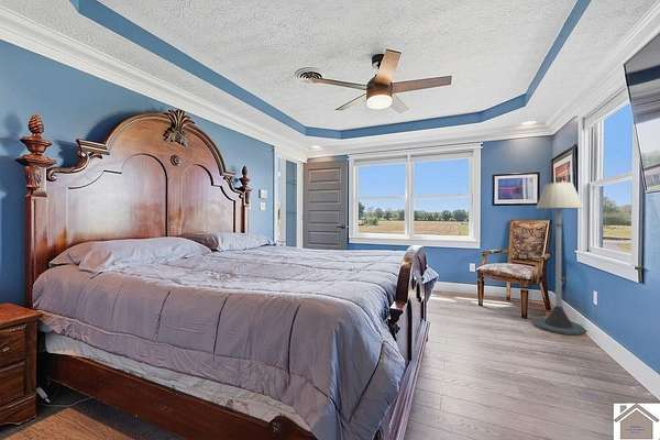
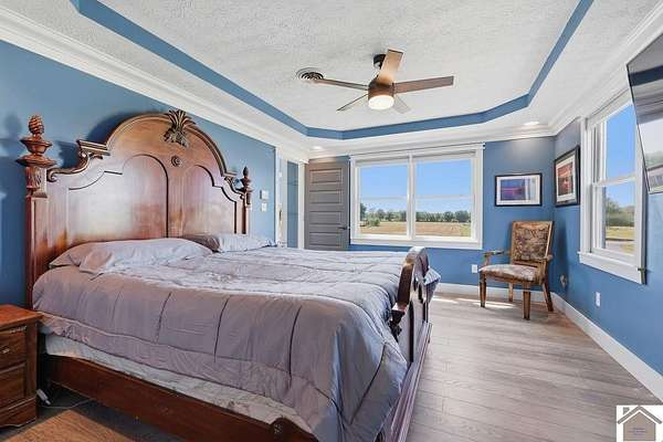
- floor lamp (558, 255)
